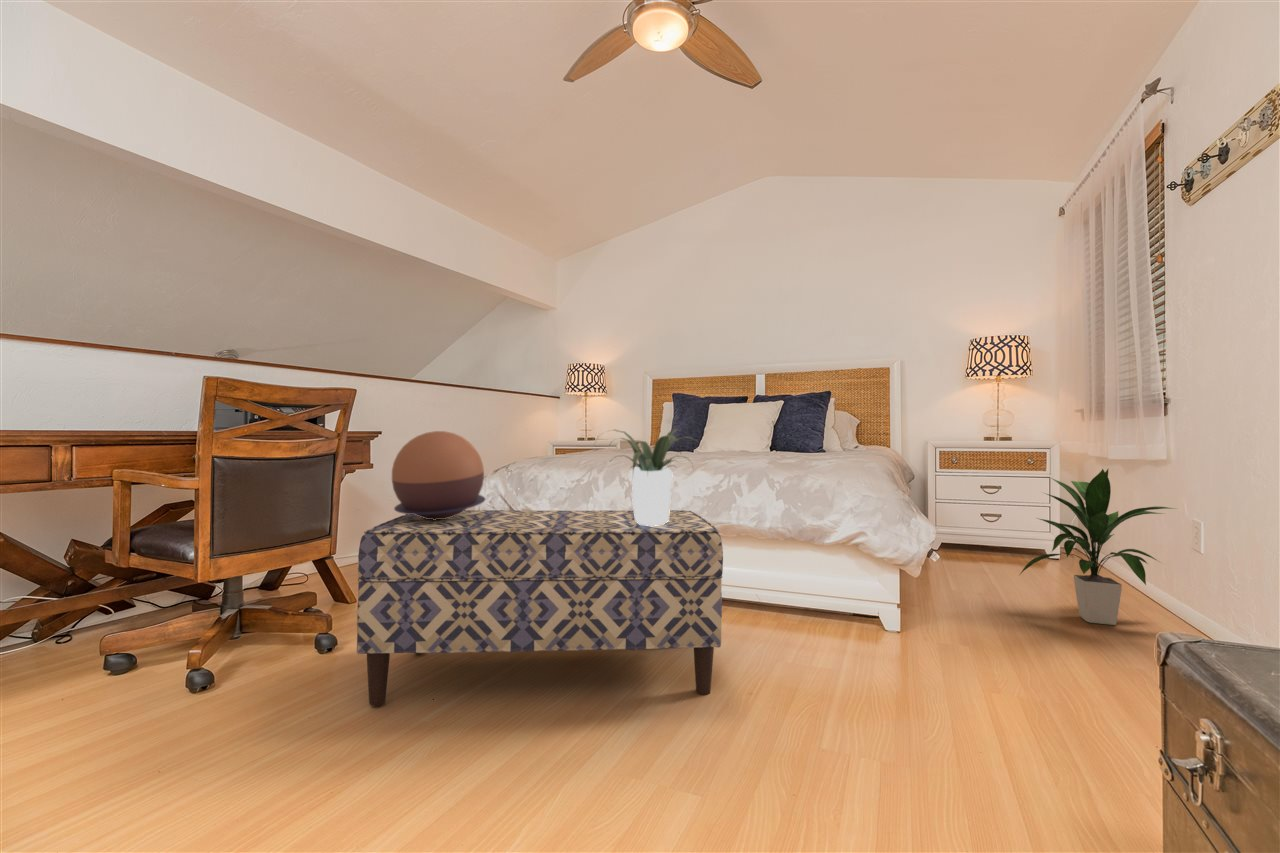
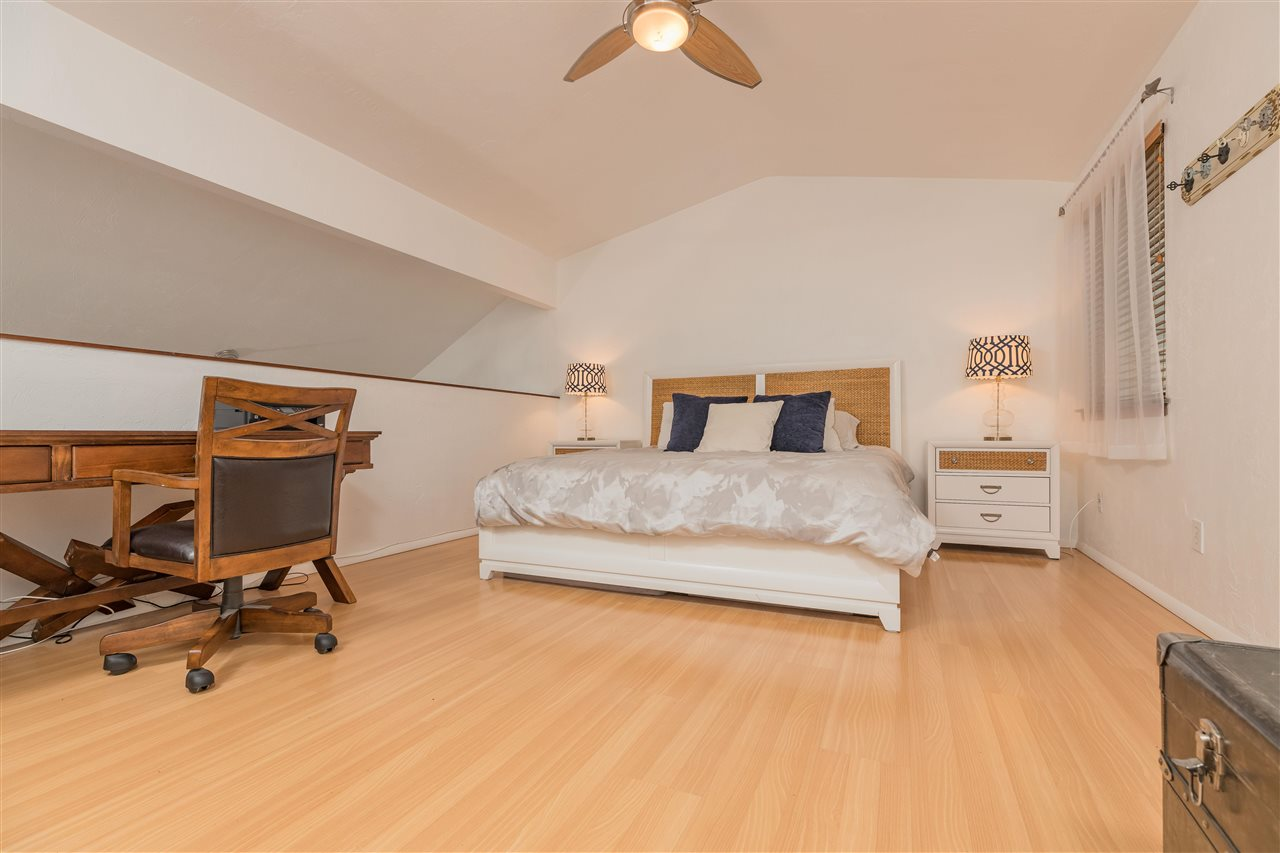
- indoor plant (1089, 543)
- decorative bowl (440, 474)
- bench (550, 594)
- potted plant (649, 476)
